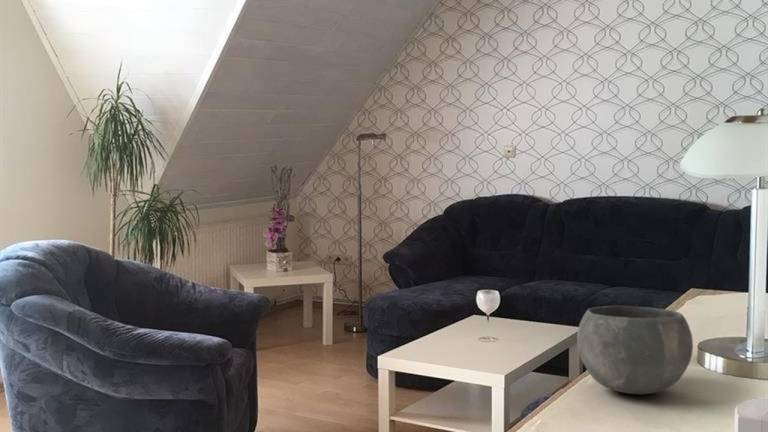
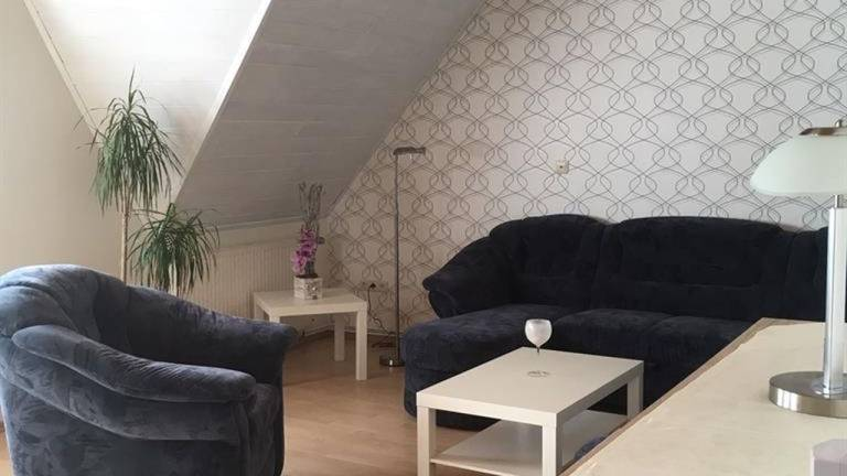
- bowl (633, 351)
